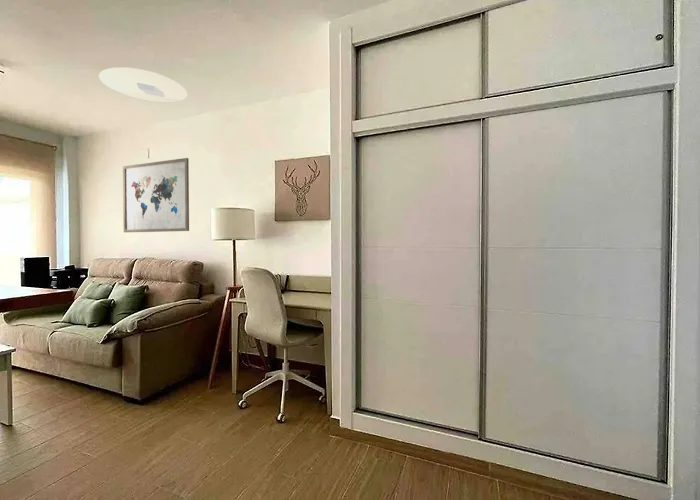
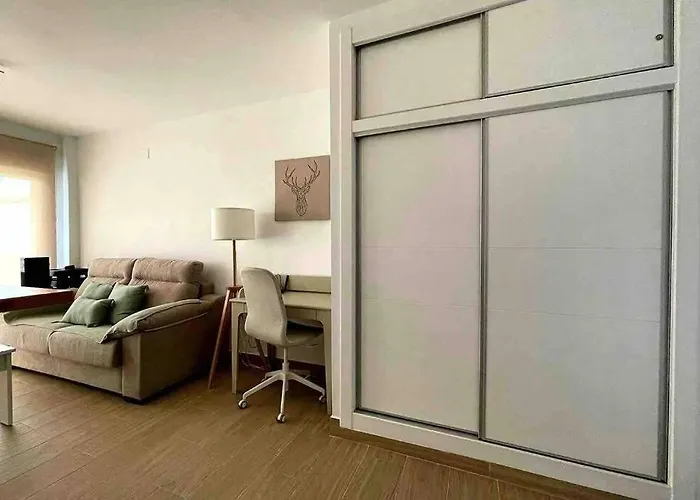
- wall art (154, 197)
- ceiling light (145, 83)
